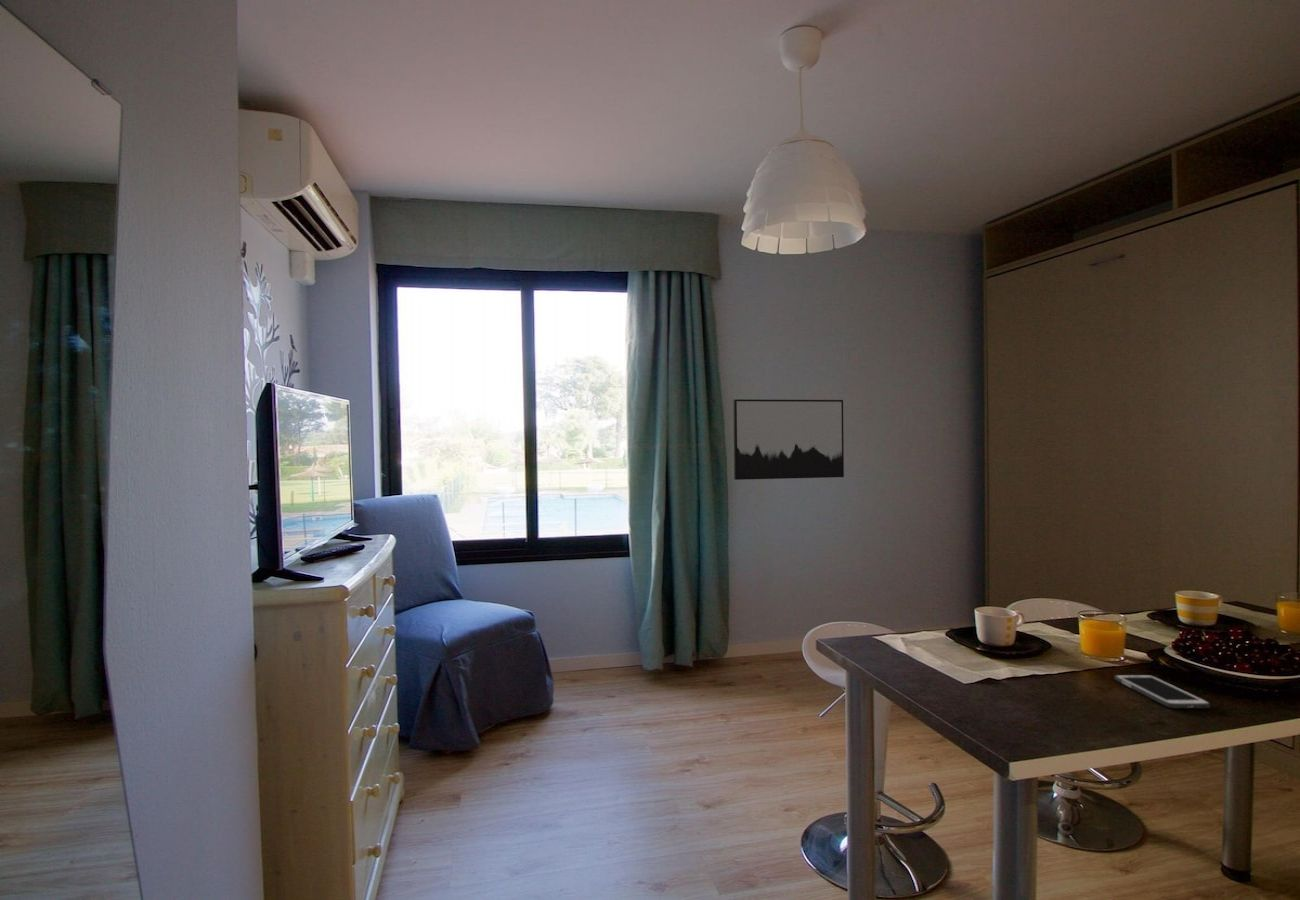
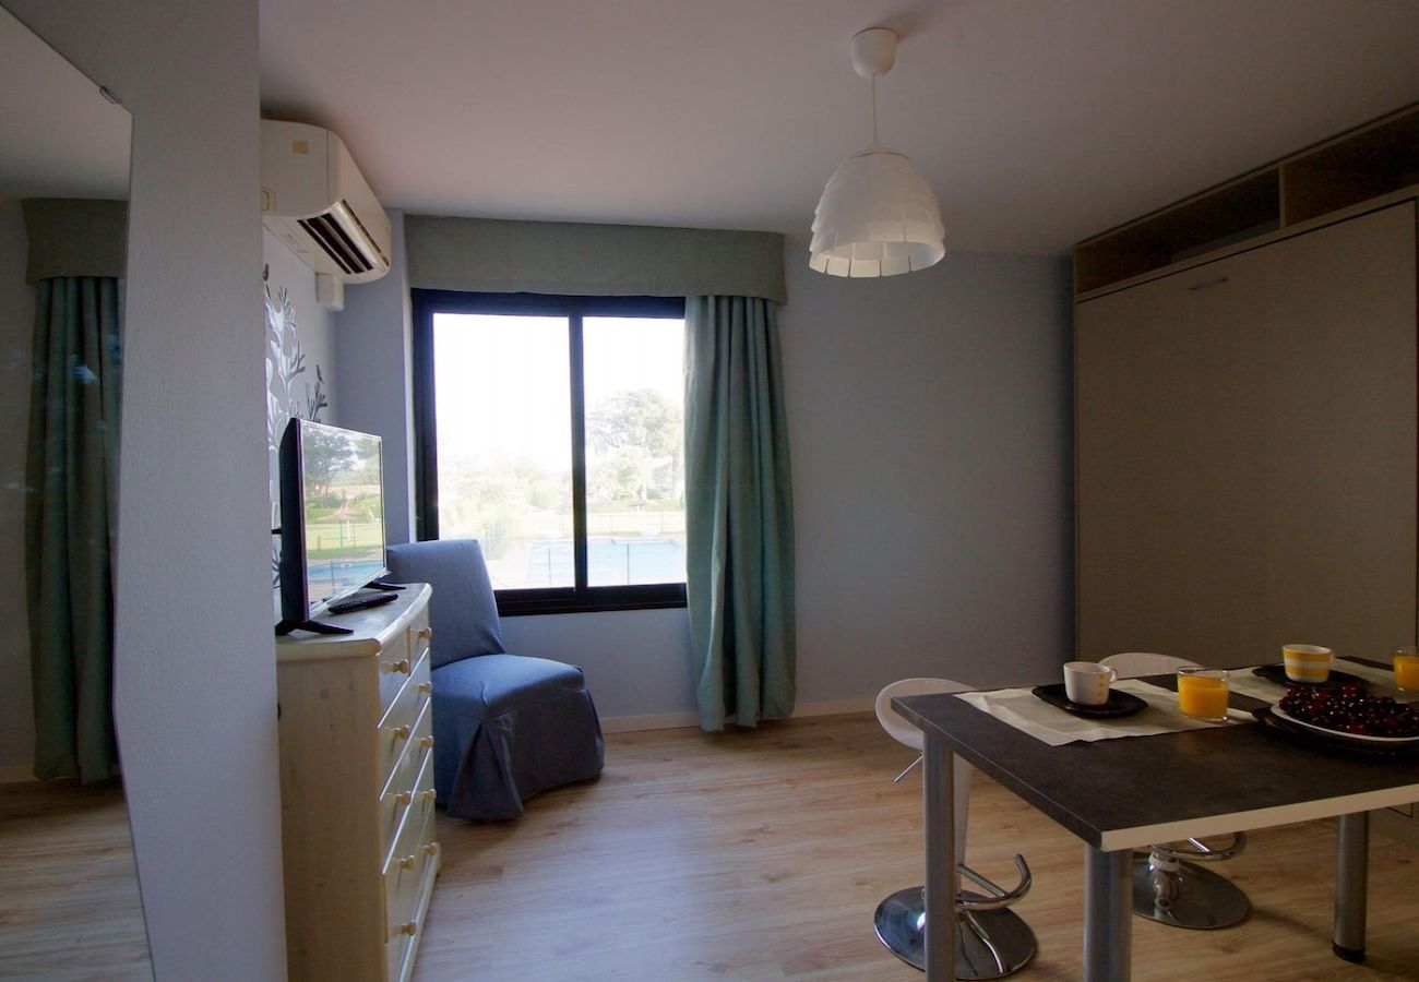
- wall art (789, 439)
- cell phone (1159, 690)
